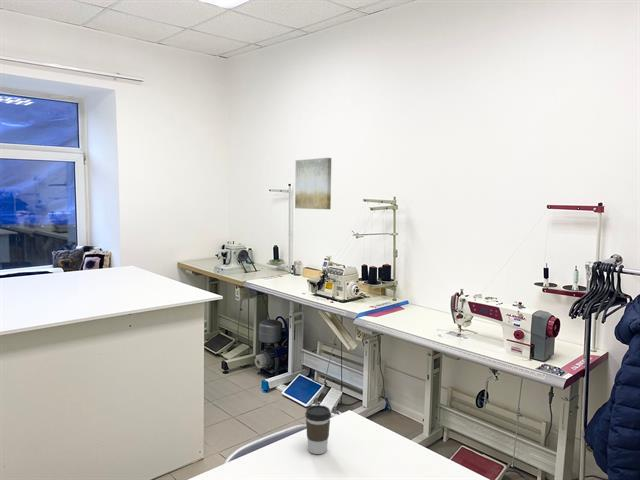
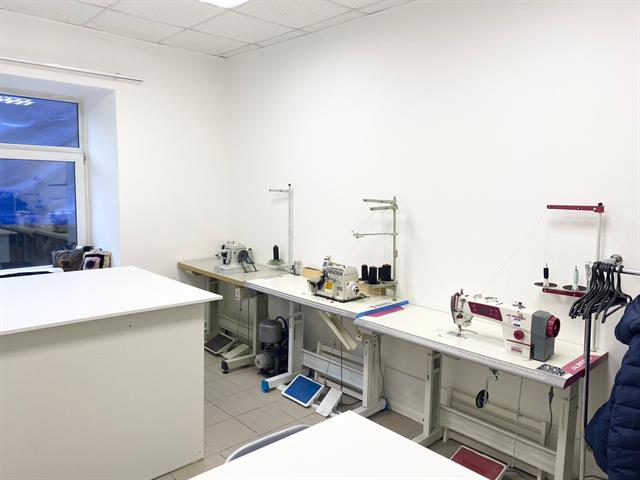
- coffee cup (317, 429)
- wall art (312, 184)
